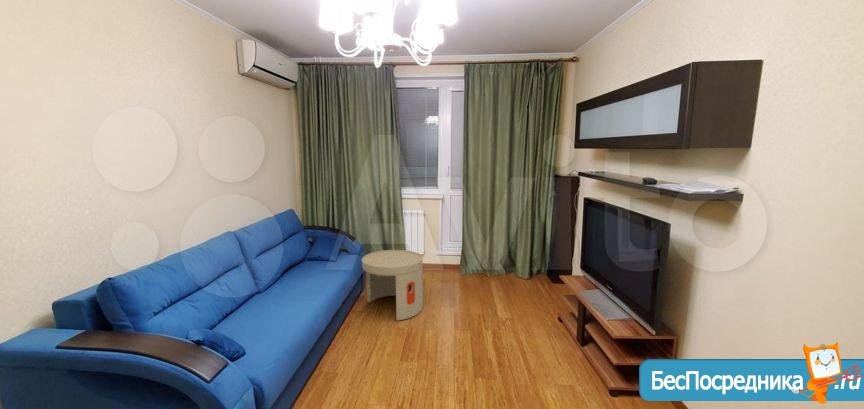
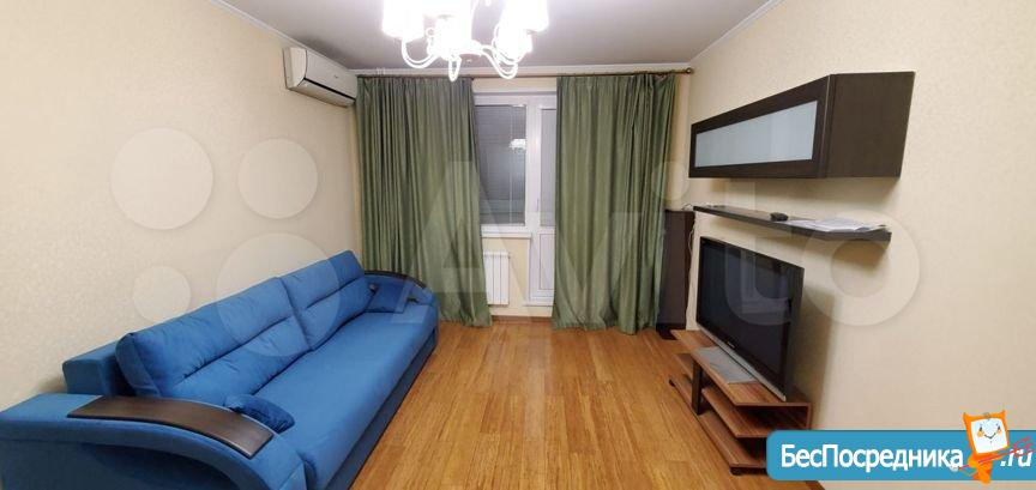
- side table (392, 282)
